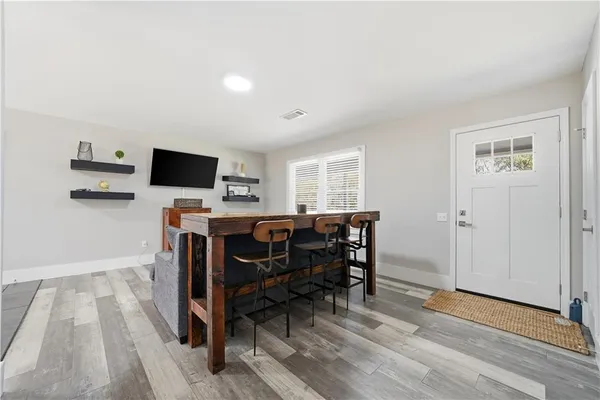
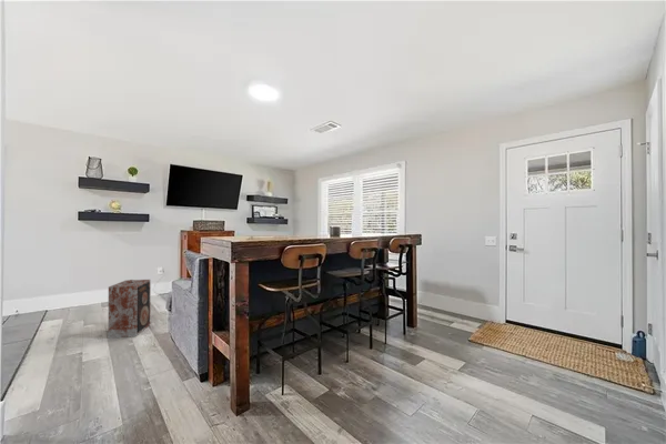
+ speaker (131, 305)
